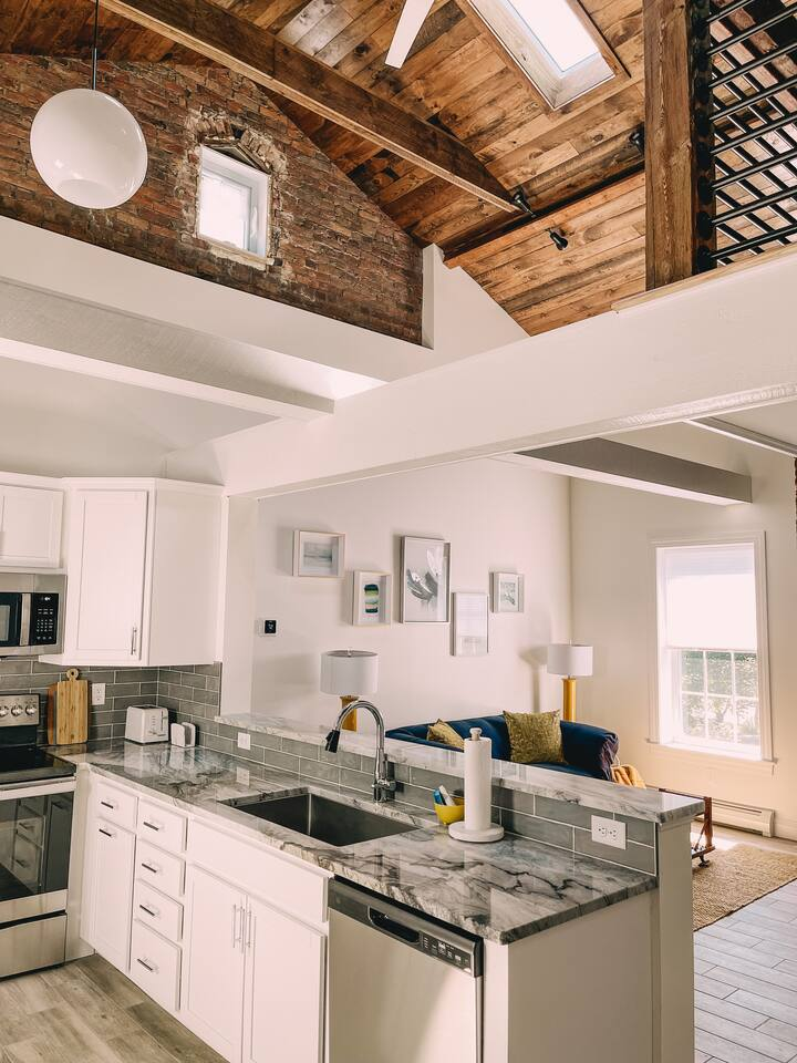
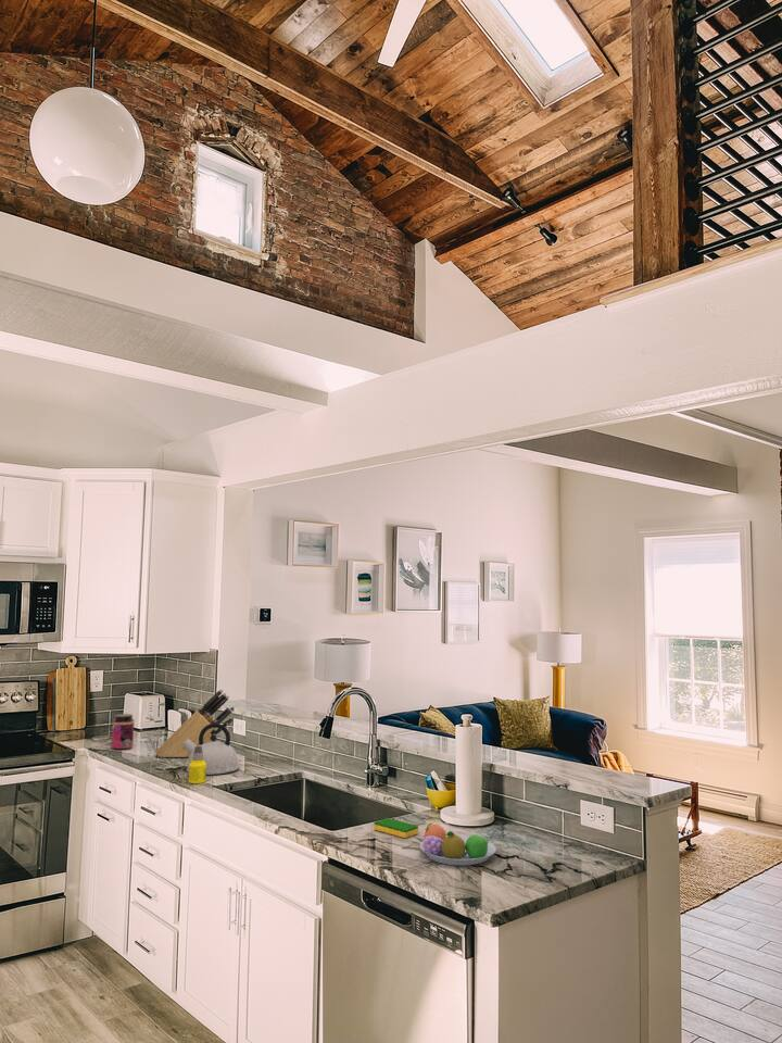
+ jar (123, 731)
+ dish sponge (395, 827)
+ kettle (211, 745)
+ knife block (195, 722)
+ fruit bowl (458, 840)
+ bottle (198, 764)
